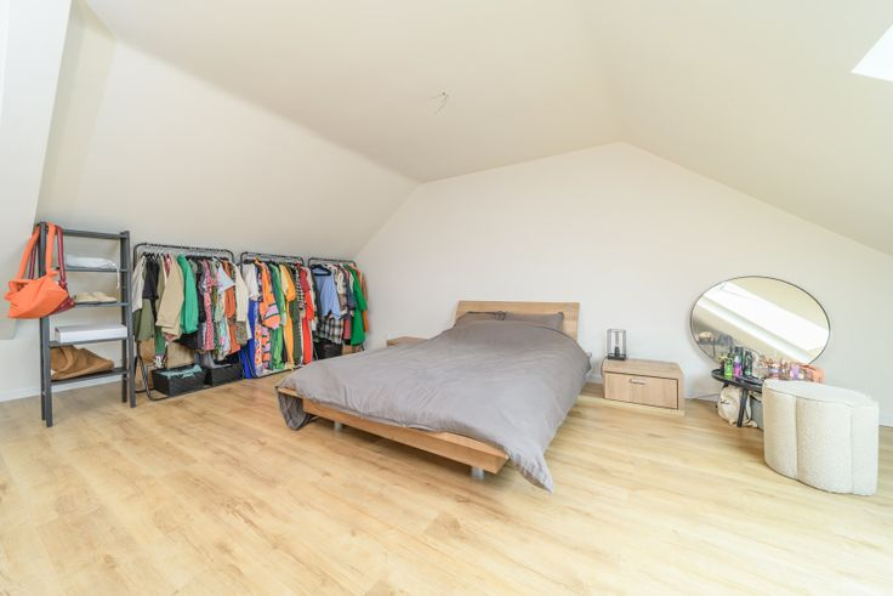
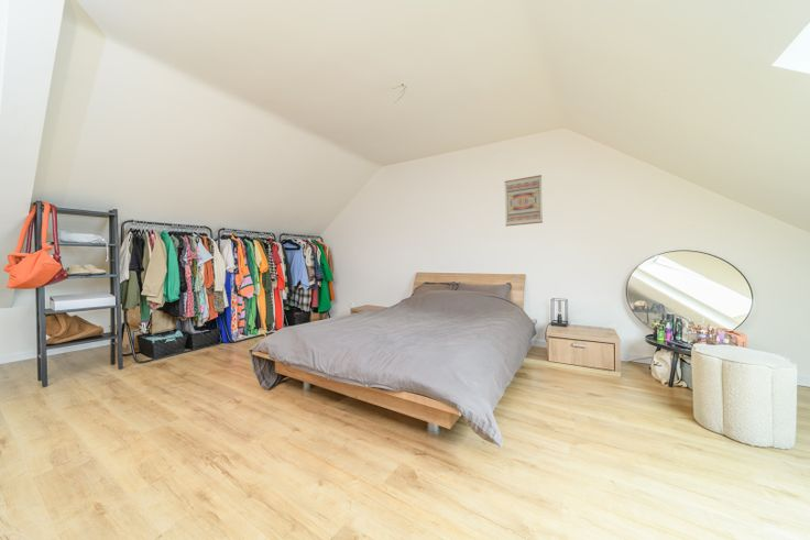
+ wall art (523, 201)
